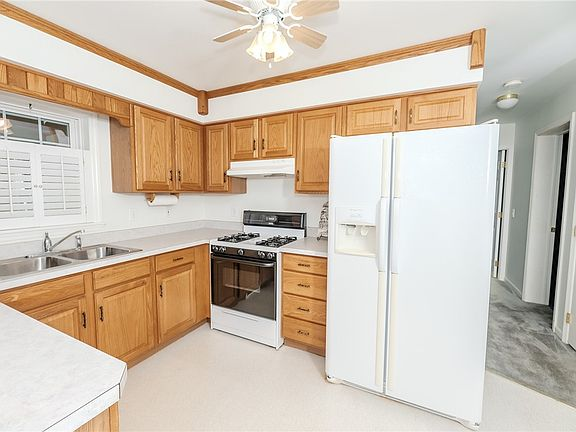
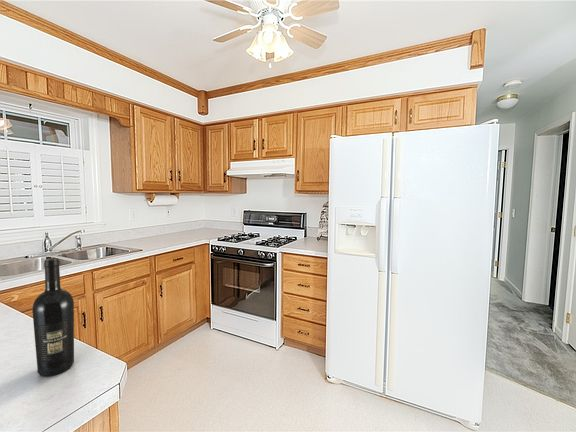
+ wine bottle (54, 314)
